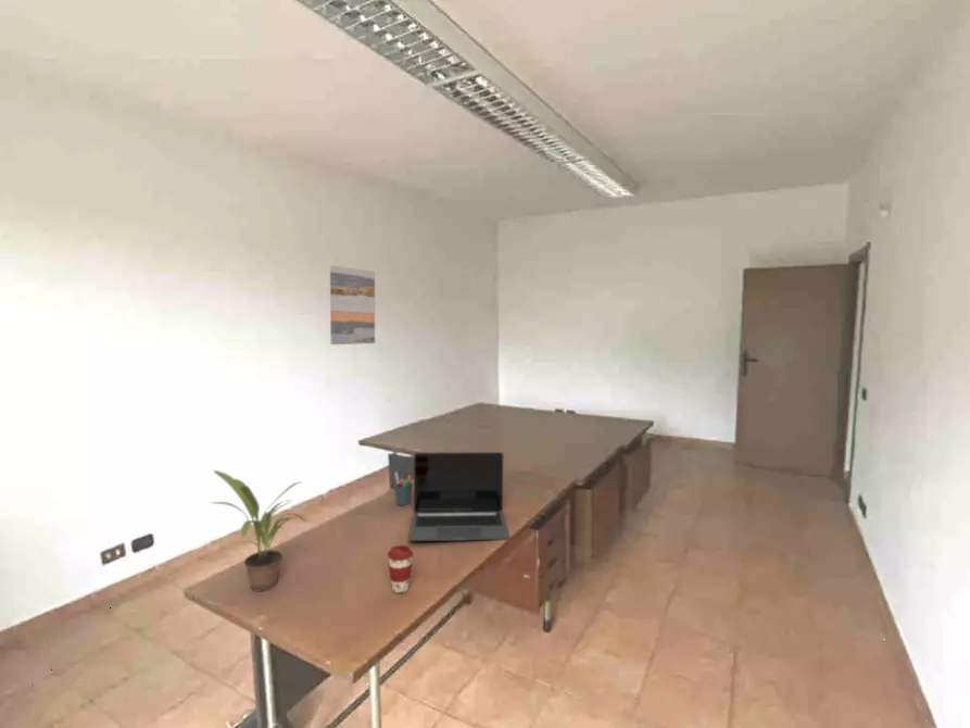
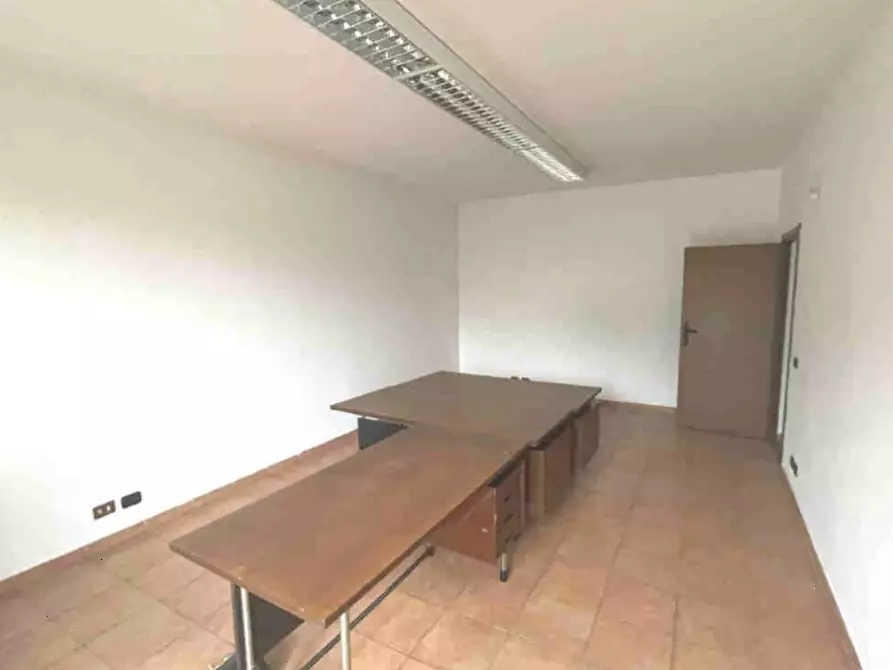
- coffee cup (400, 569)
- laptop (458, 493)
- pen holder (403, 488)
- wall art (353, 306)
- potted plant (255, 529)
